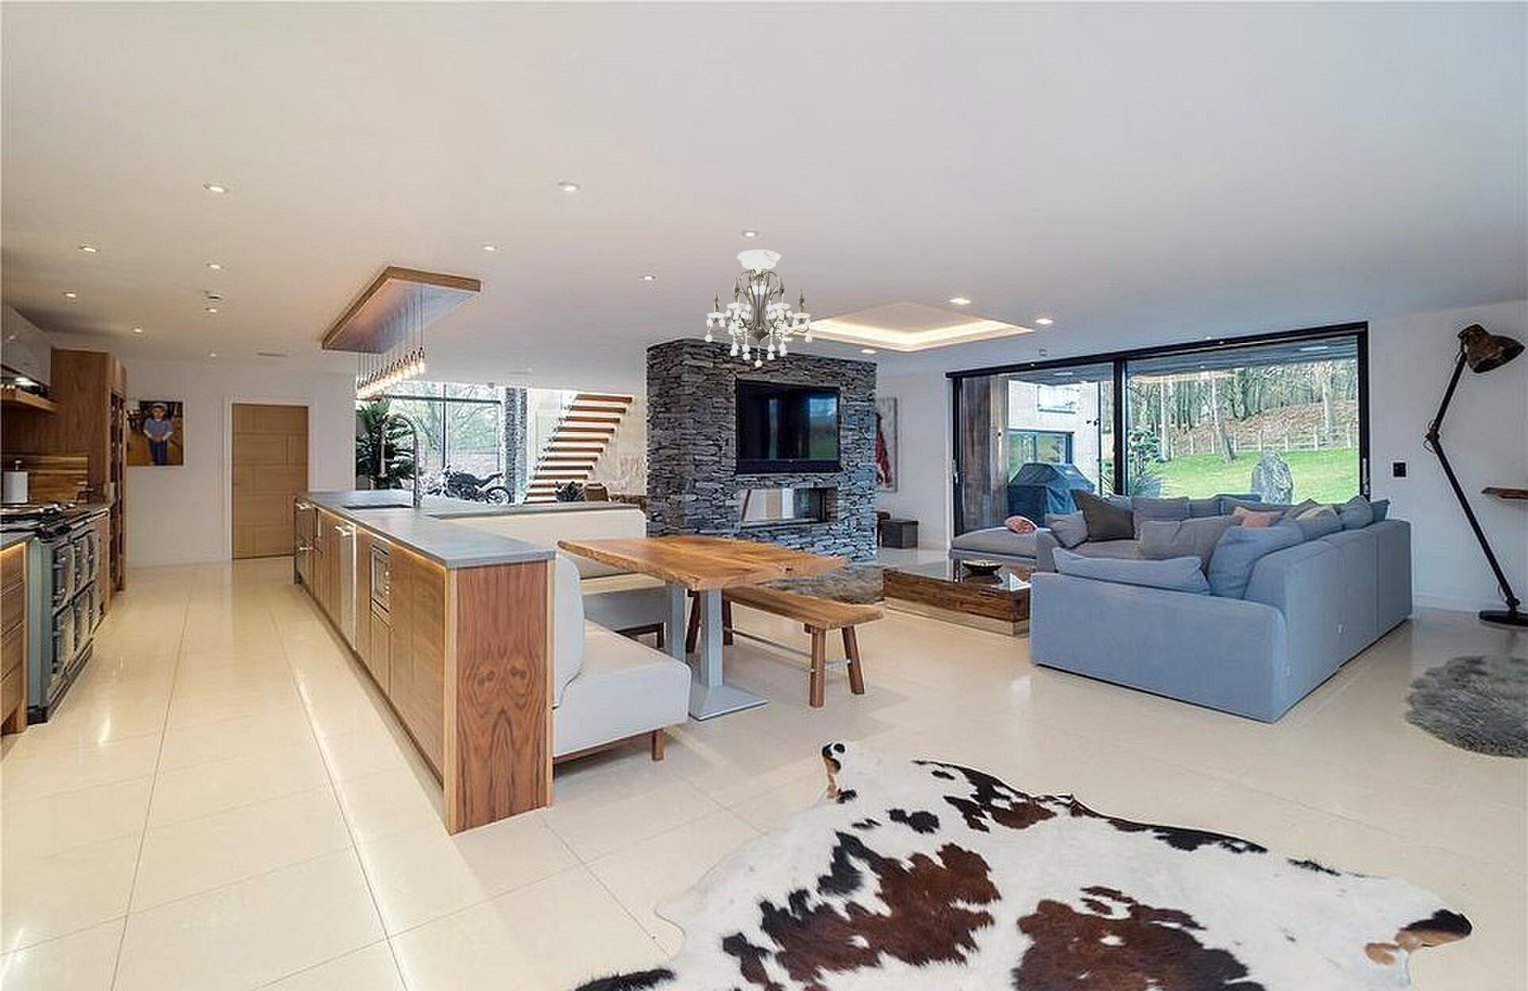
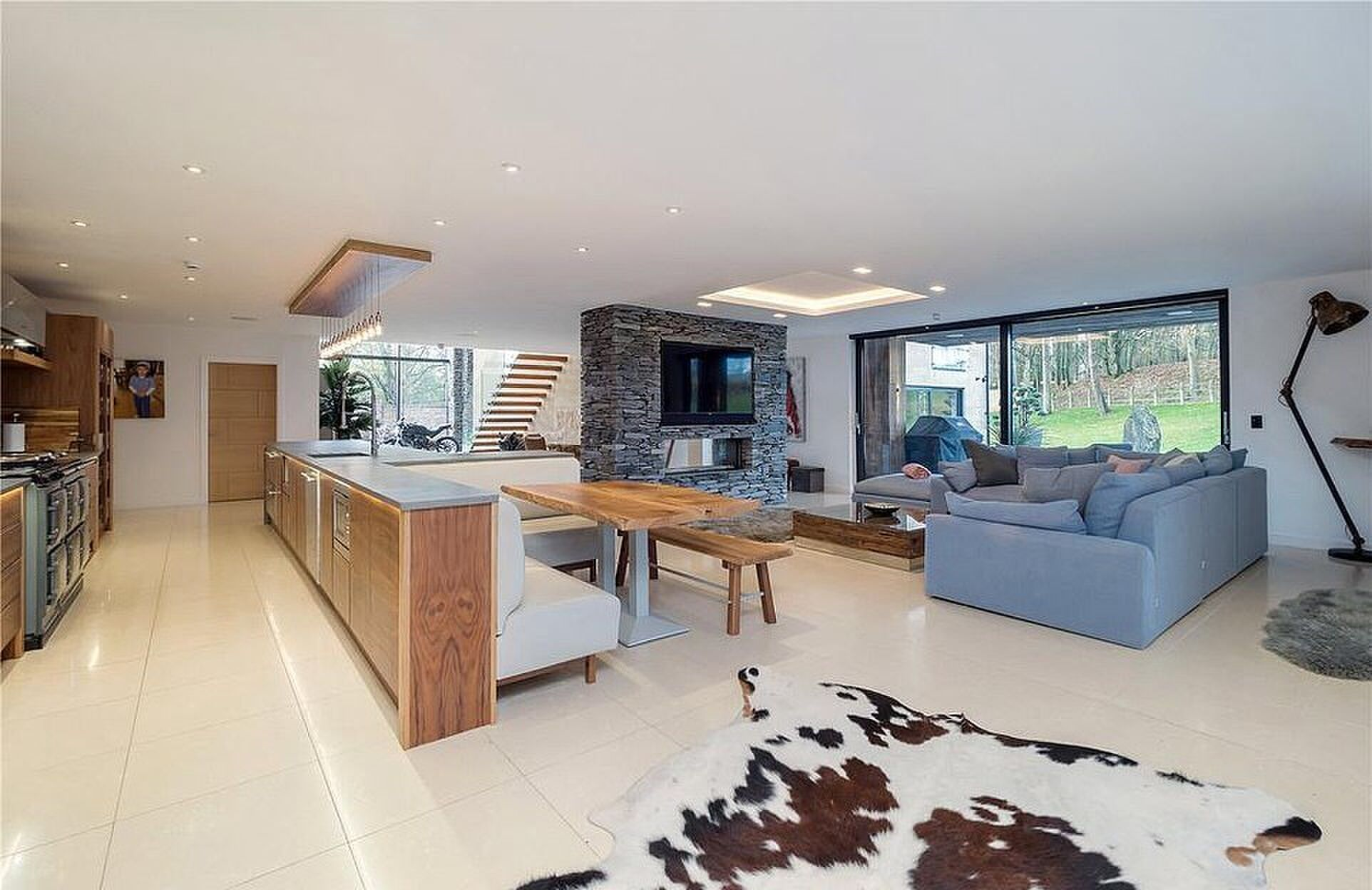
- chandelier (758, 312)
